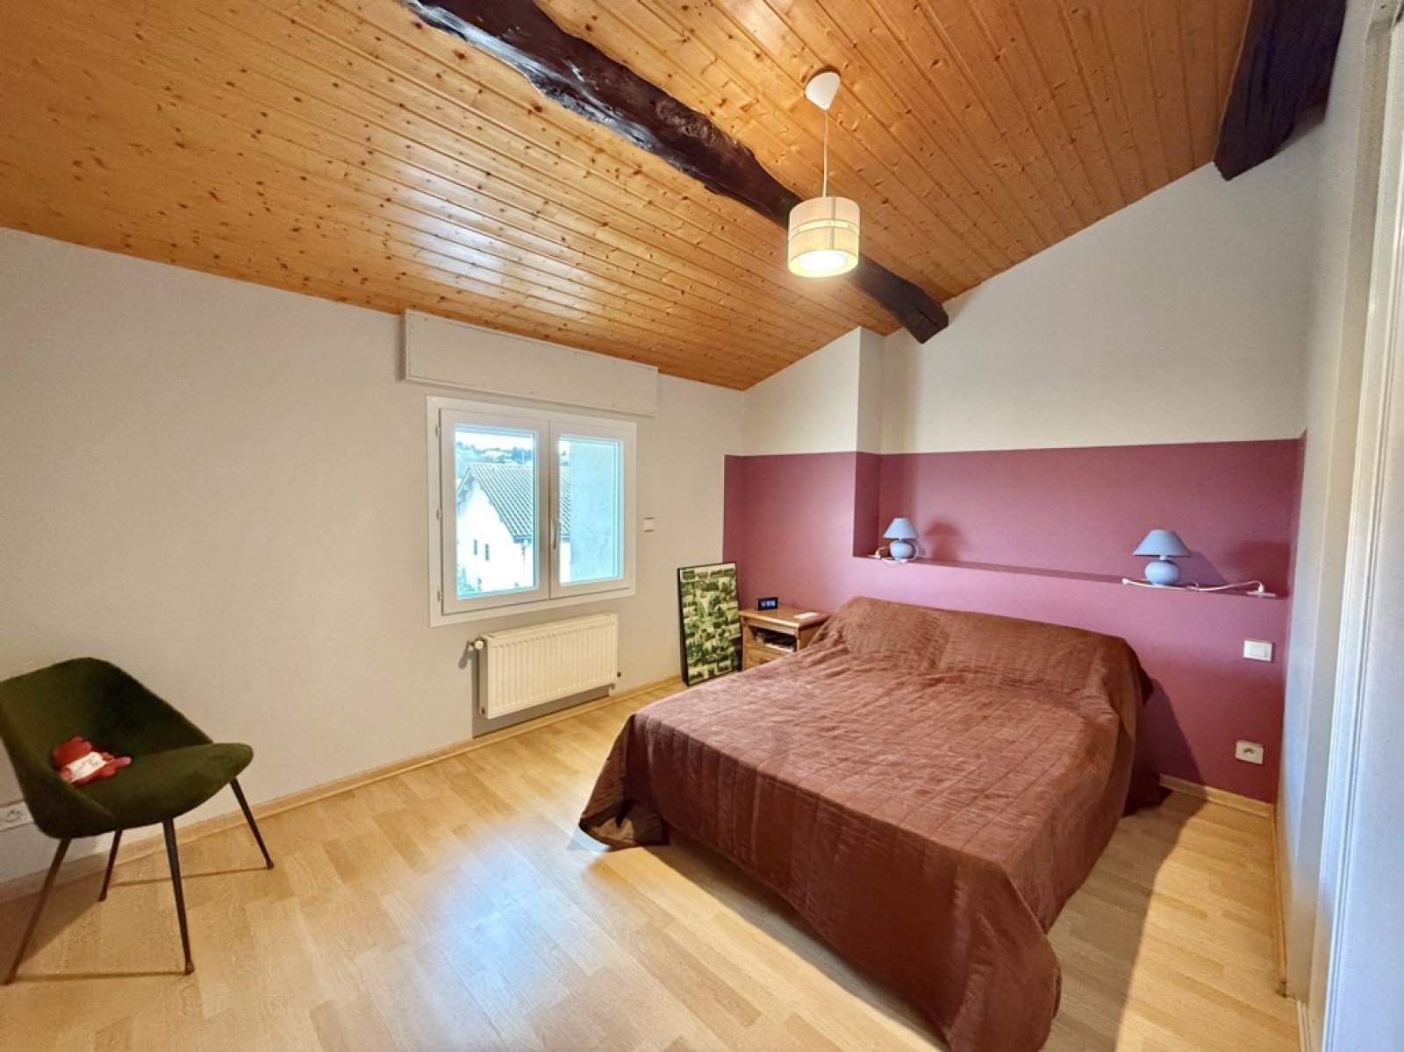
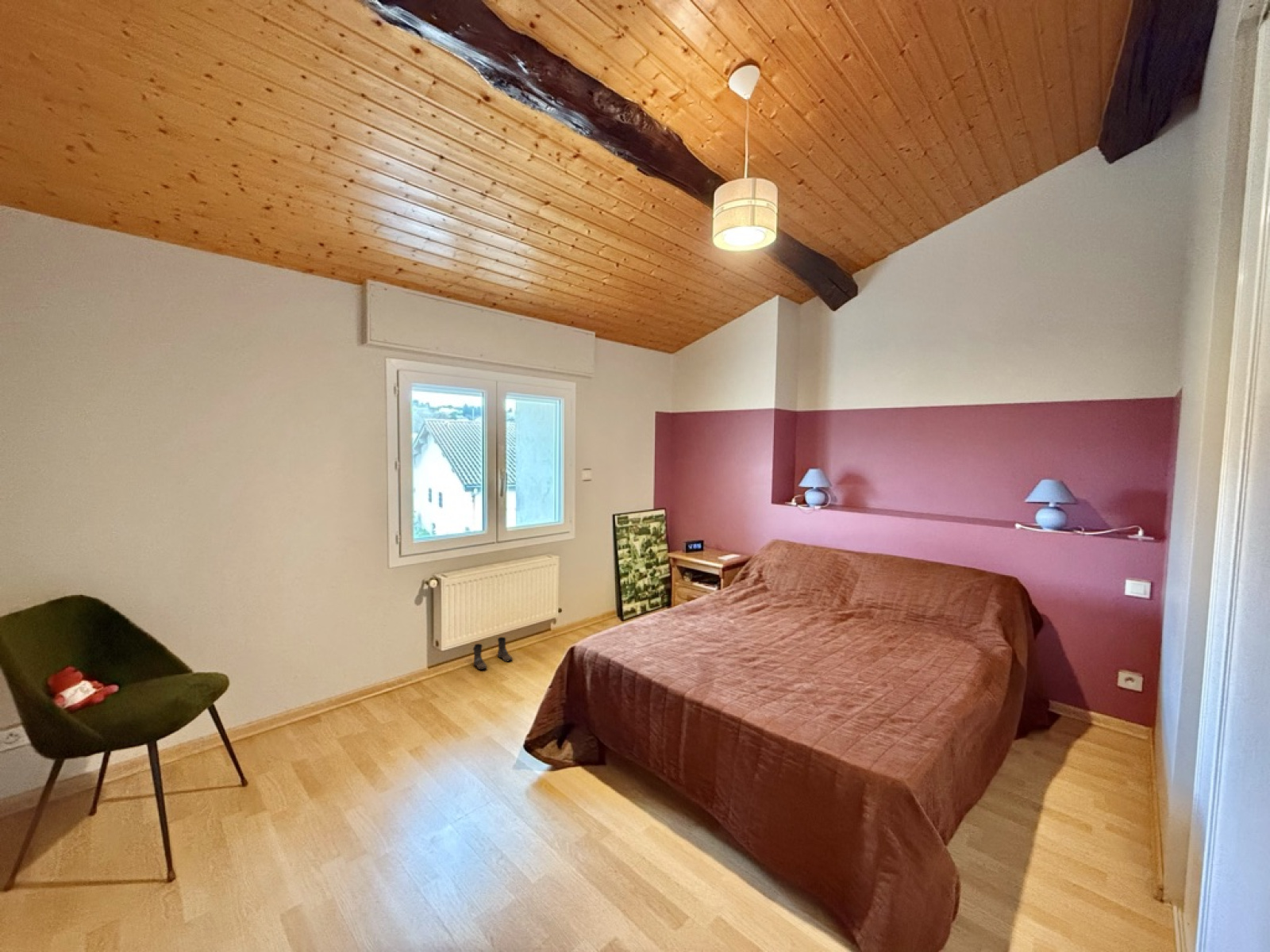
+ boots (498, 653)
